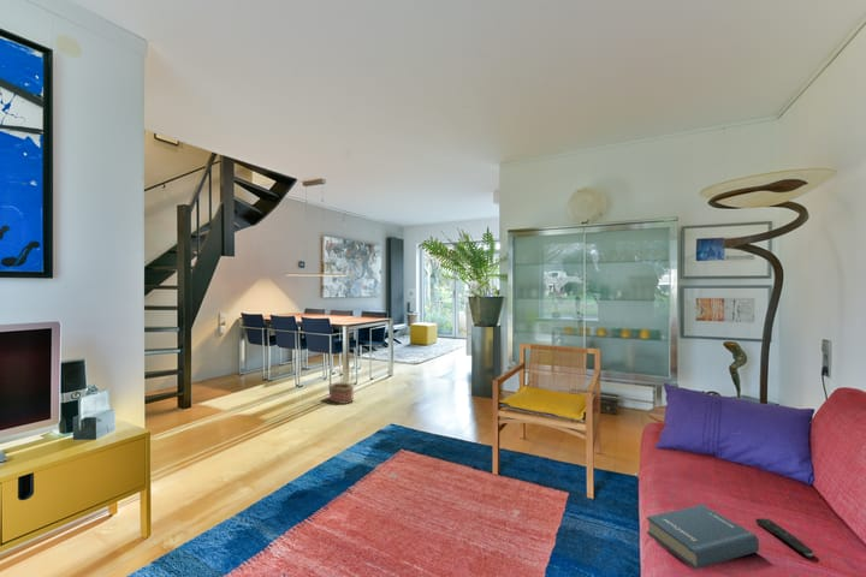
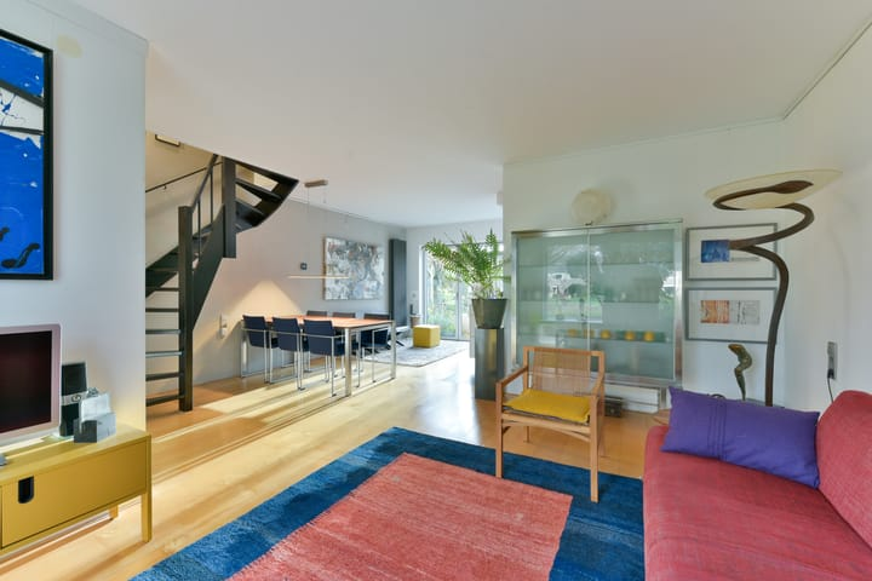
- remote control (784, 535)
- basket (340, 383)
- hardback book (700, 534)
